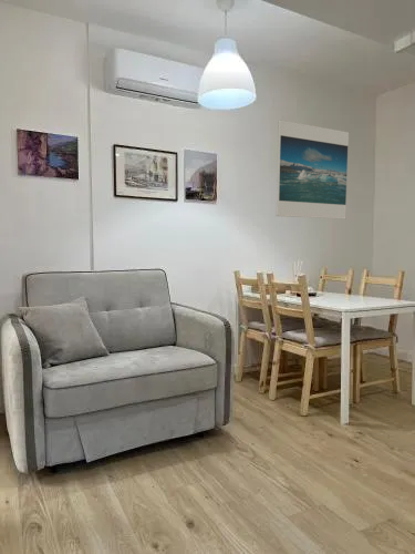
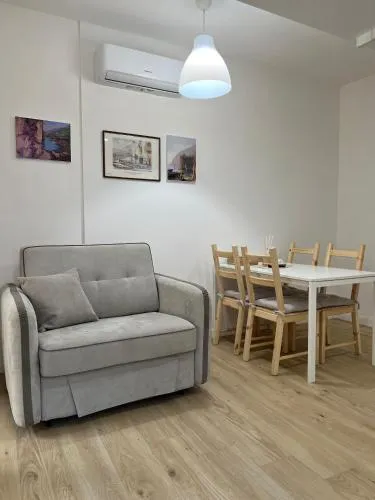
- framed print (313, 172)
